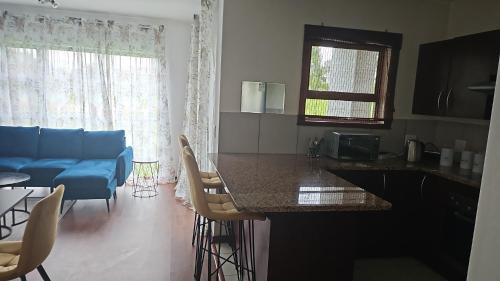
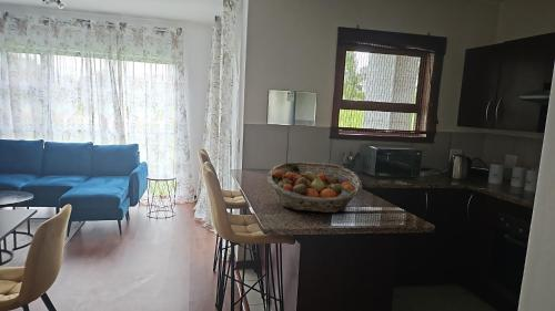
+ fruit basket (313, 186)
